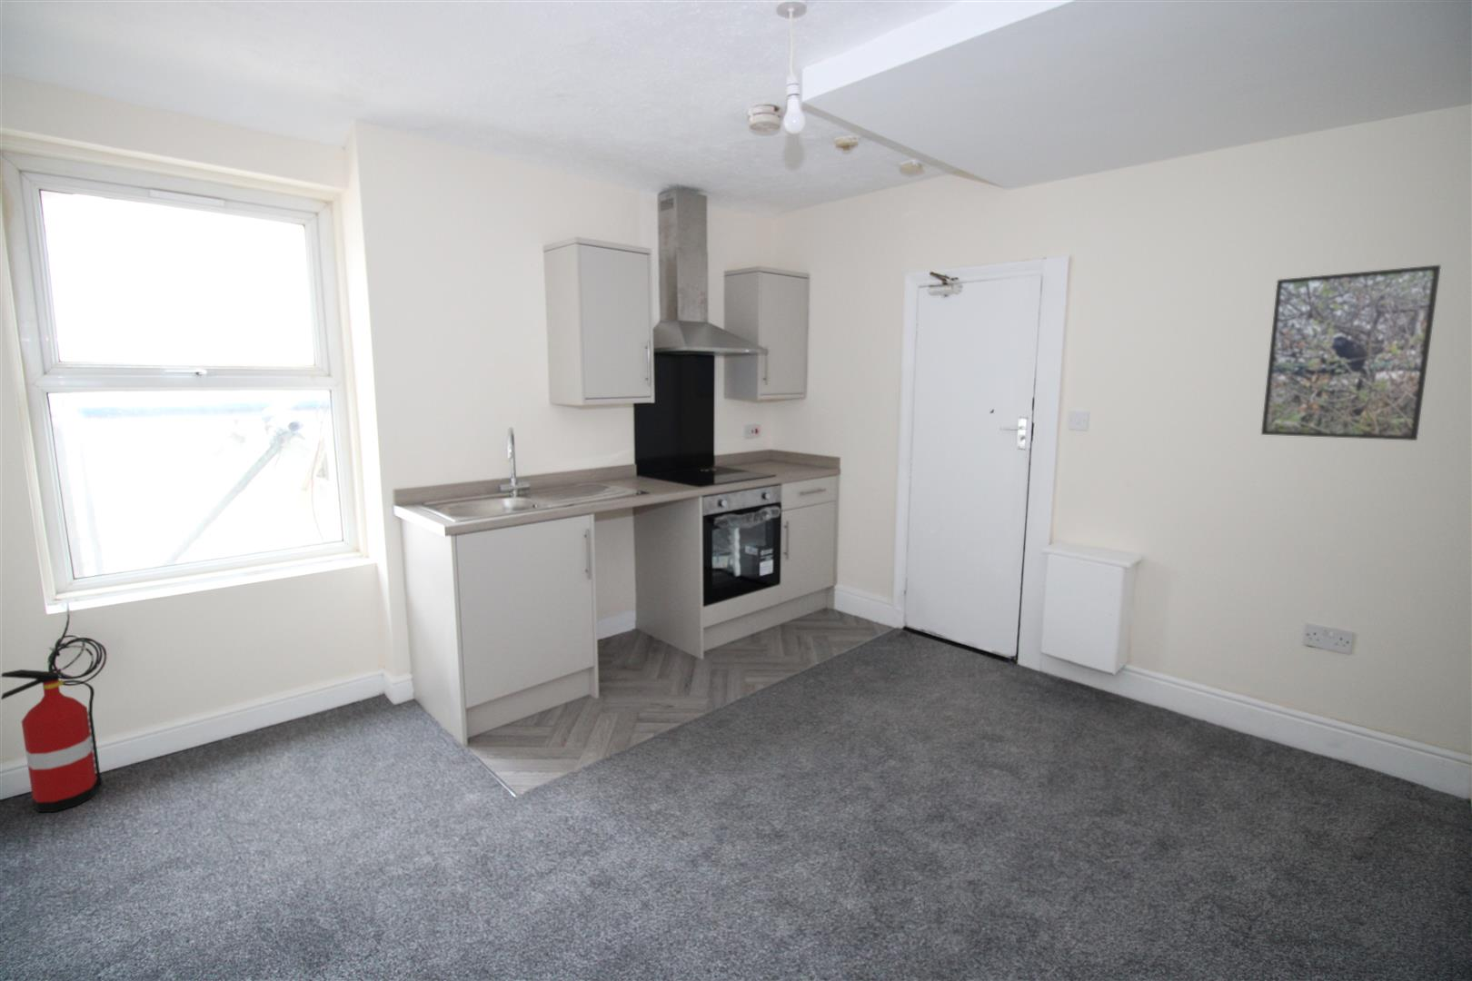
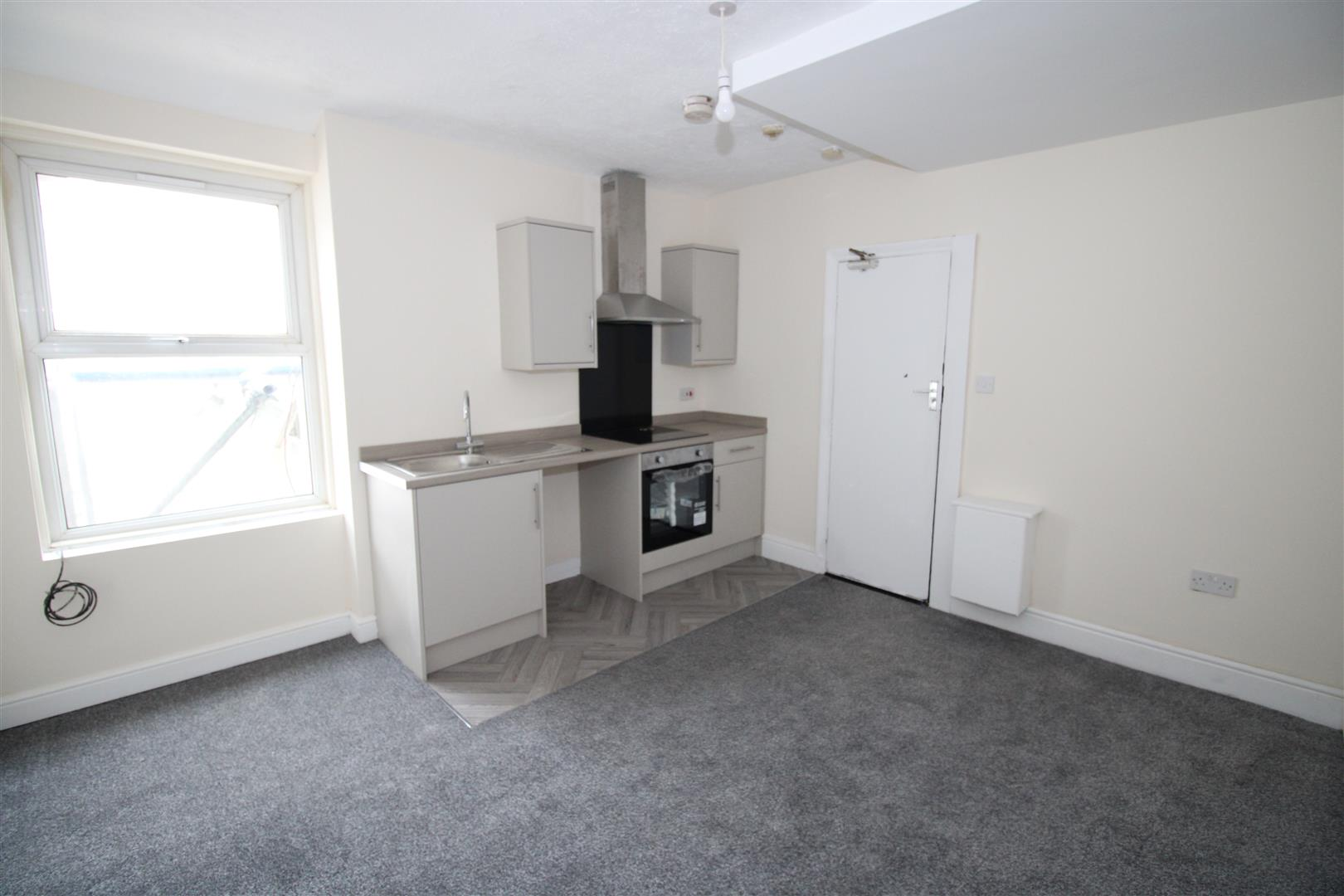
- fire extinguisher (55, 734)
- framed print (1344, 356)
